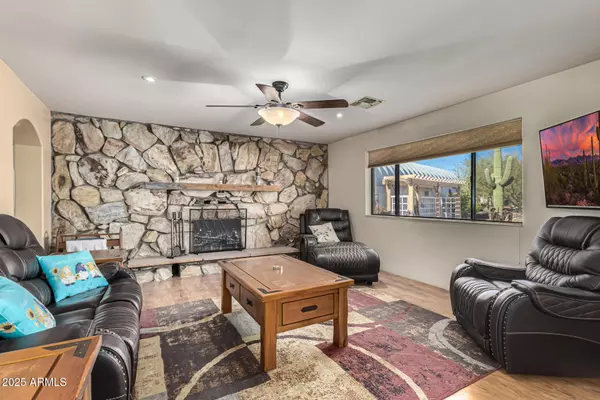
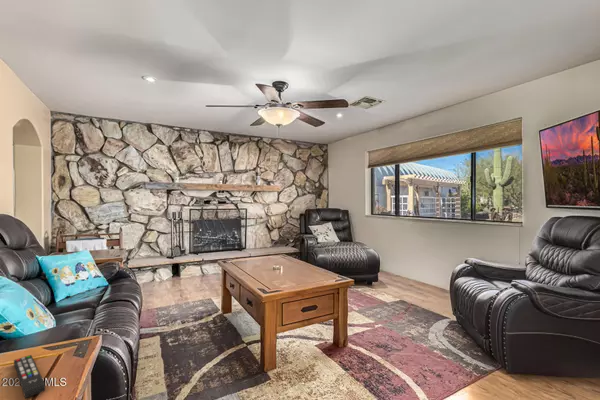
+ remote control (28, 373)
